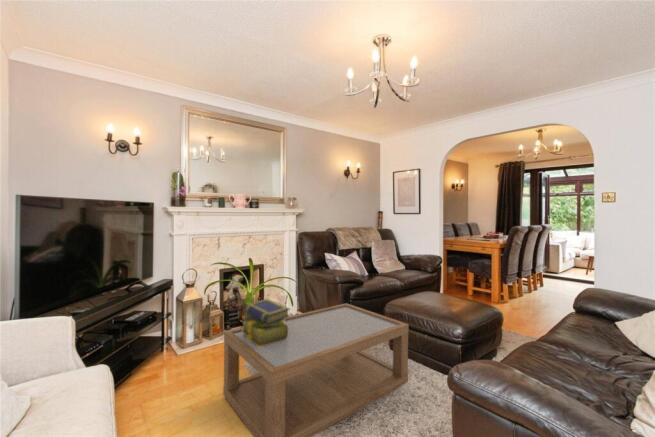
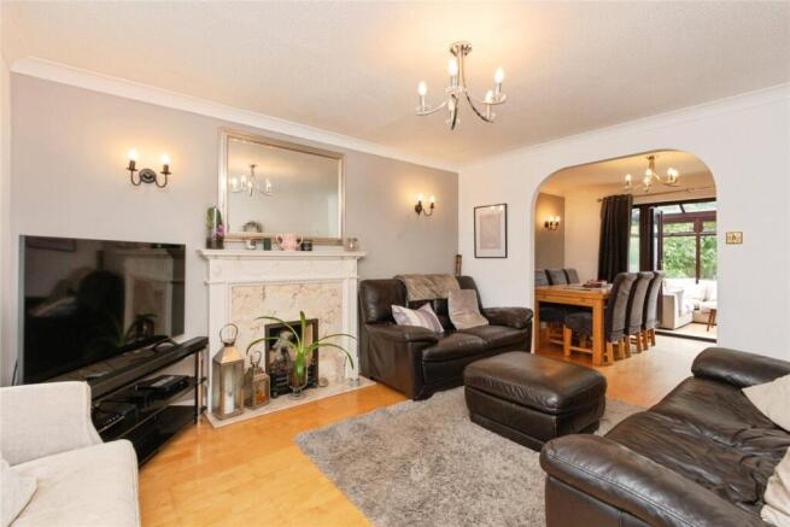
- coffee table (319, 358)
- stack of books (266, 318)
